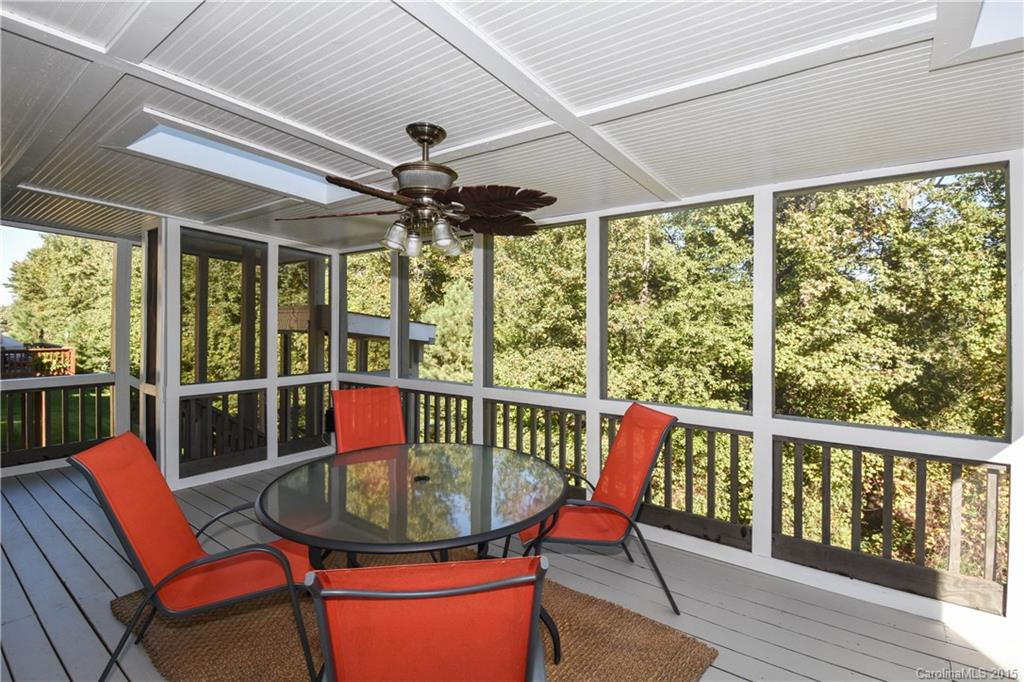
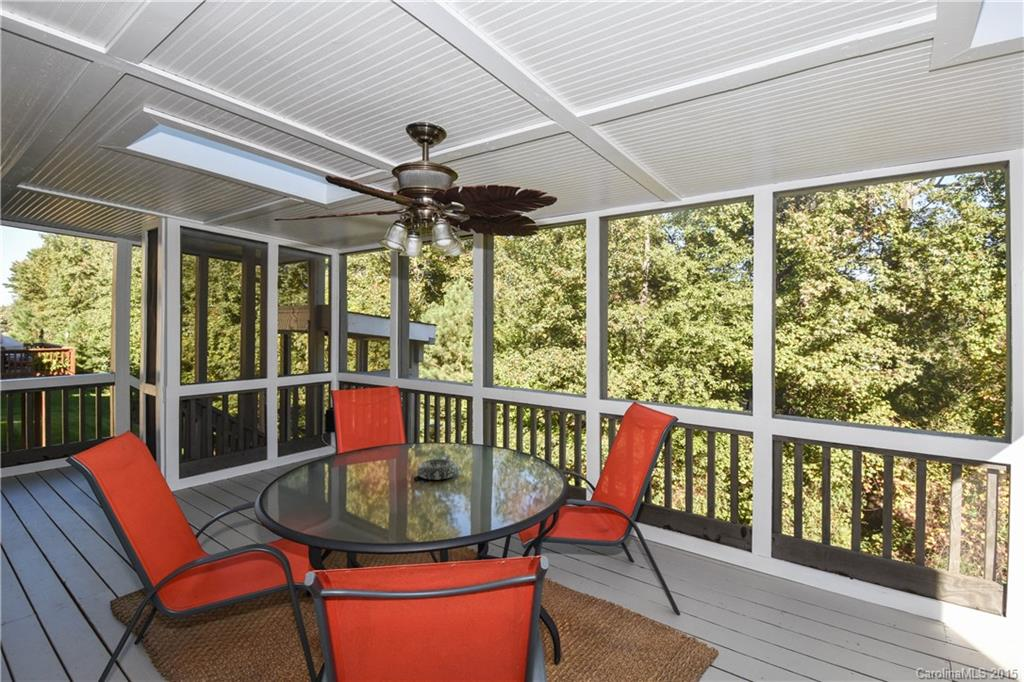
+ decorative bowl (437, 469)
